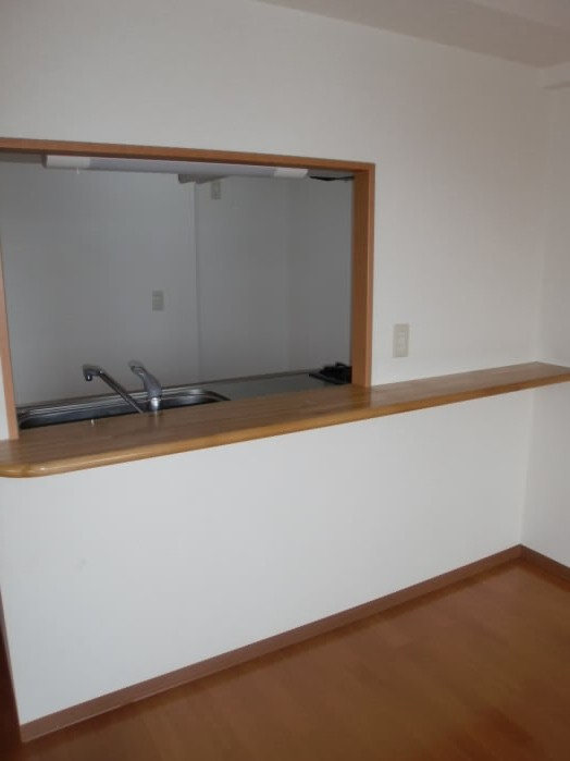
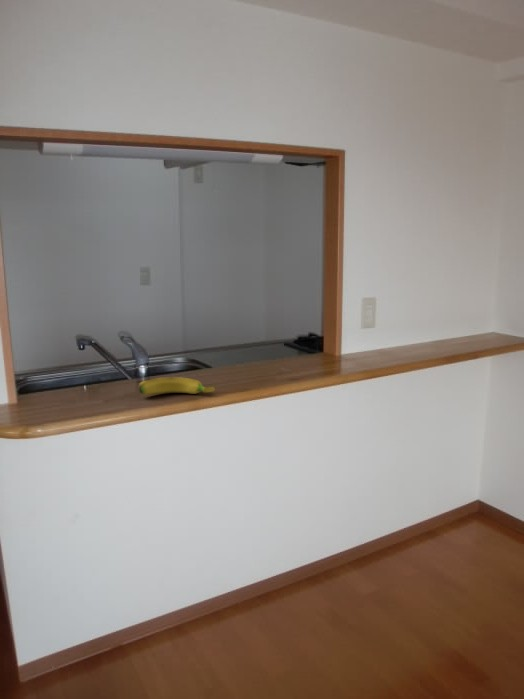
+ banana (174, 388)
